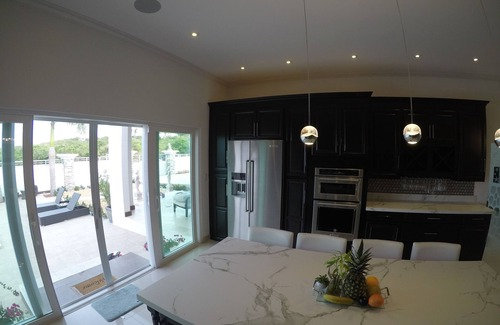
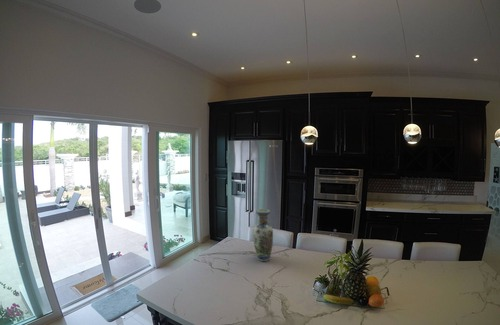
+ vase (263, 234)
